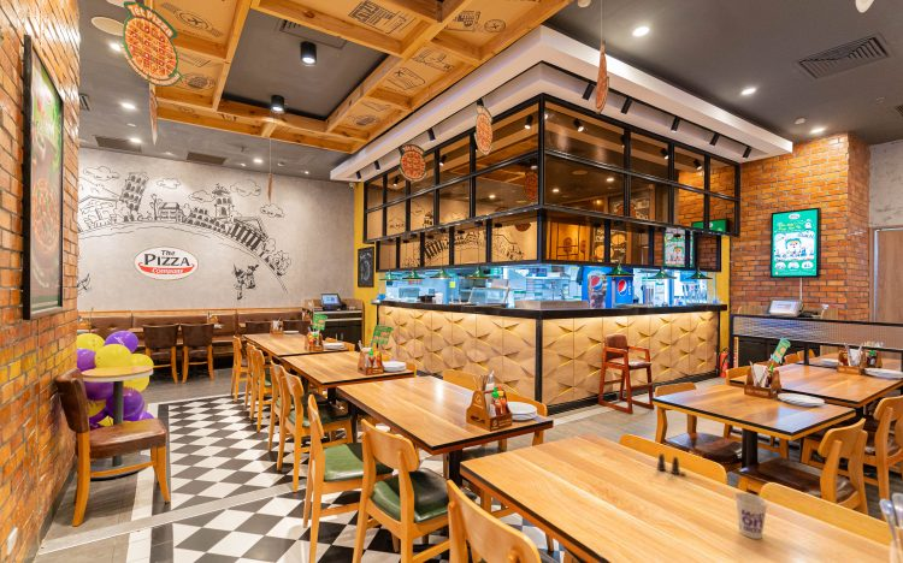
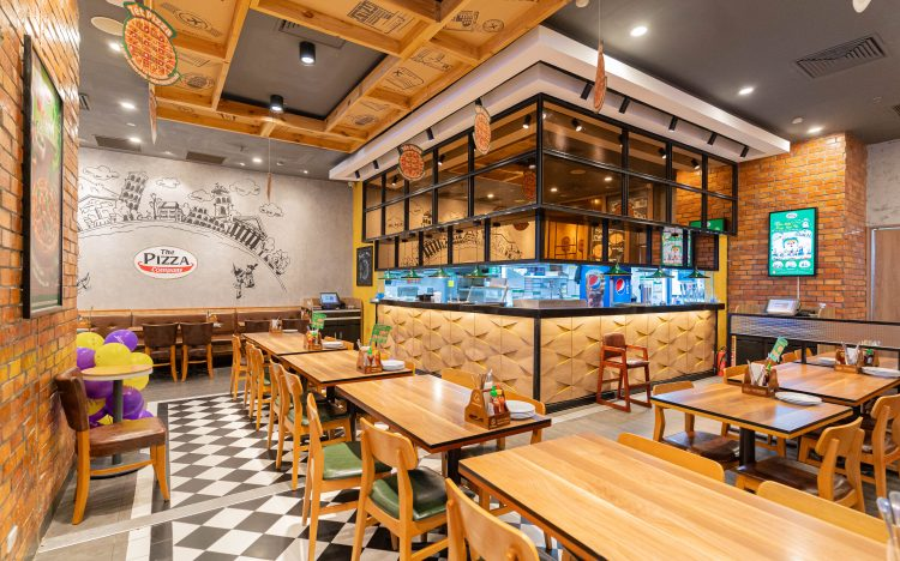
- cup (750, 516)
- salt shaker (672, 463)
